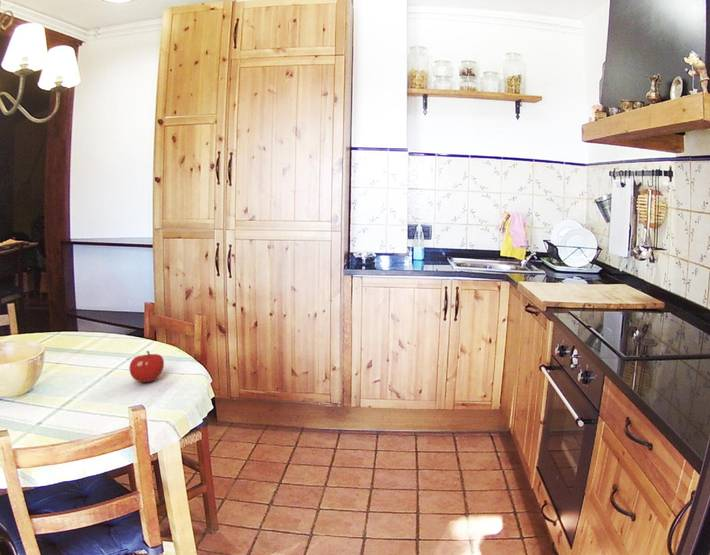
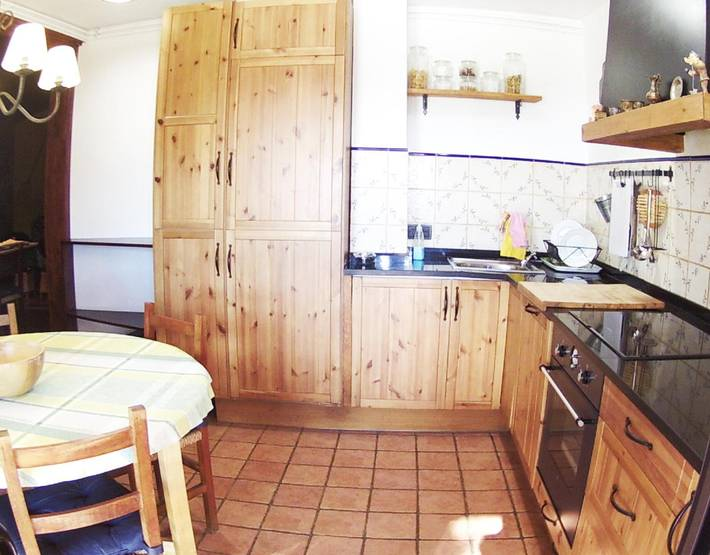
- fruit (146, 365)
